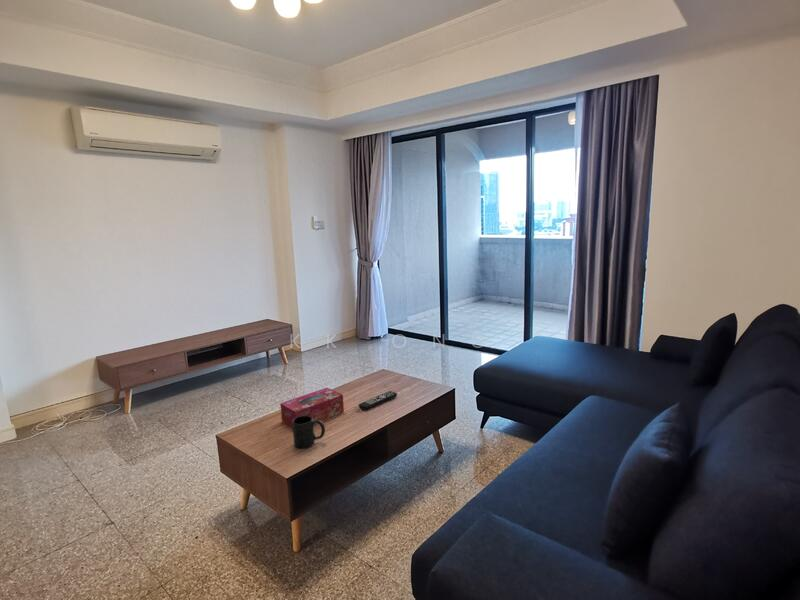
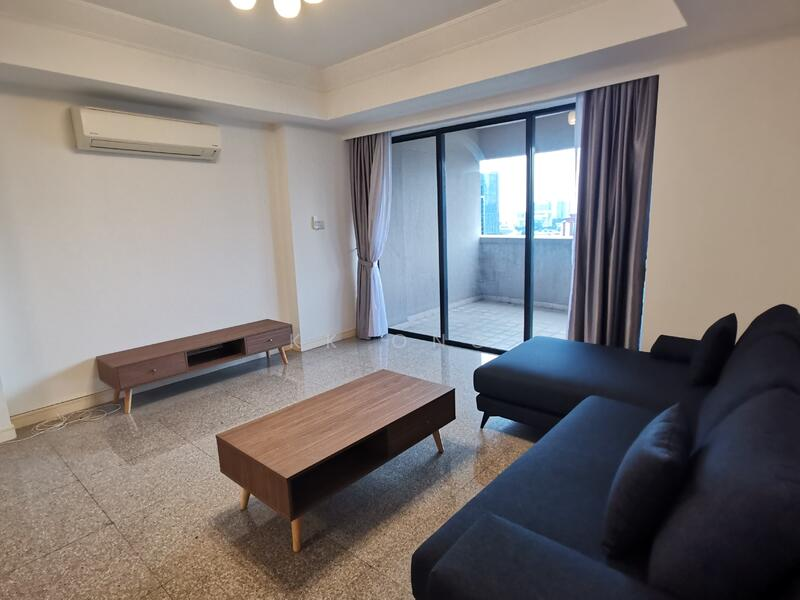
- tissue box (312, 407)
- mug (307, 431)
- remote control (378, 400)
